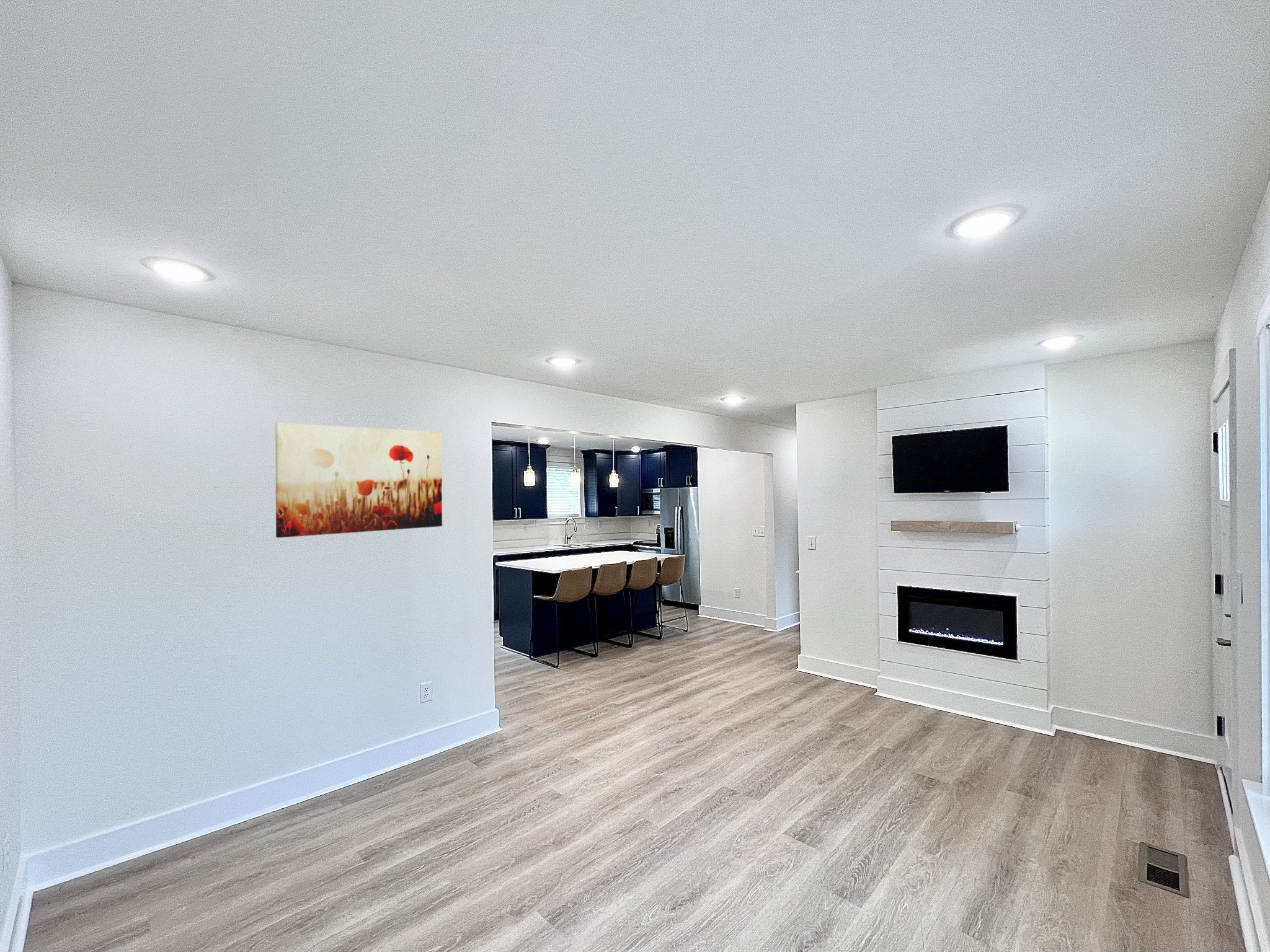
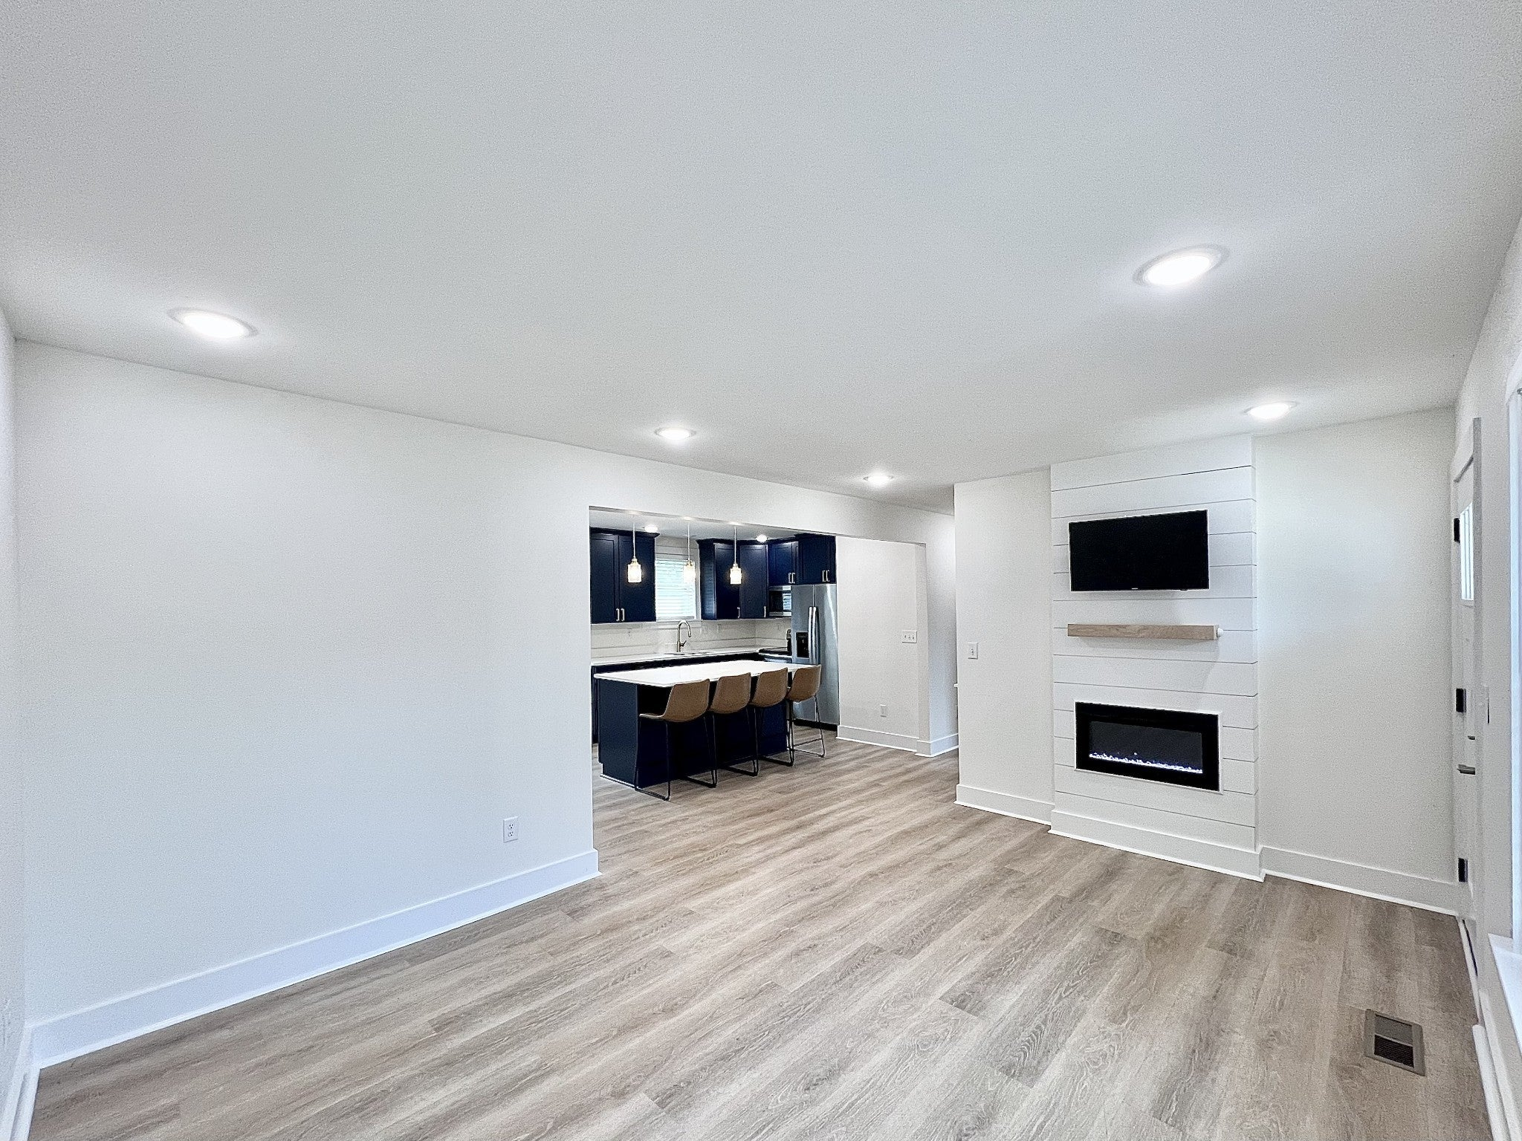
- wall art (366, 479)
